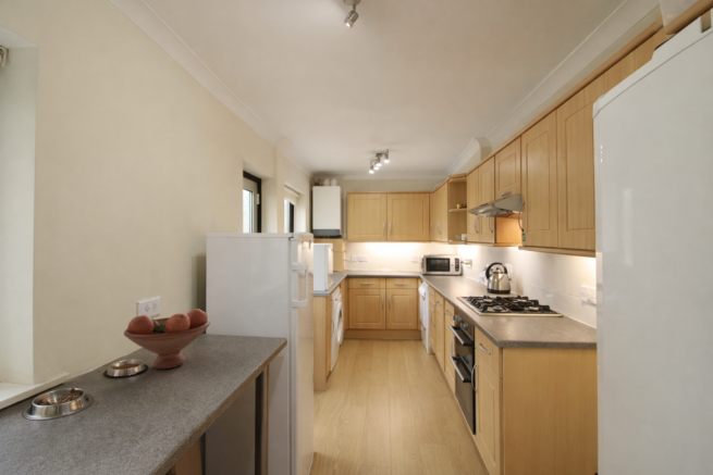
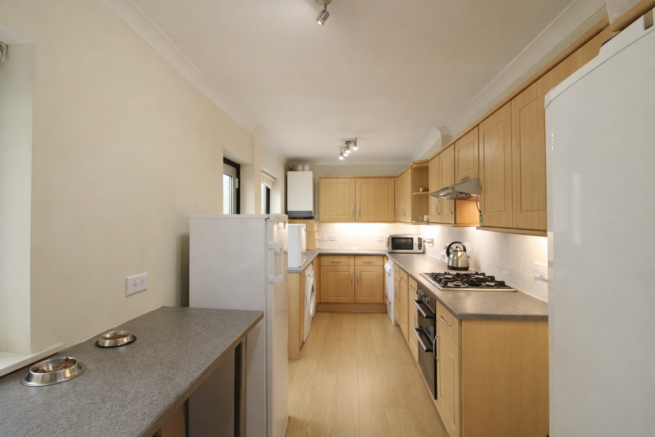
- fruit bowl (169, 337)
